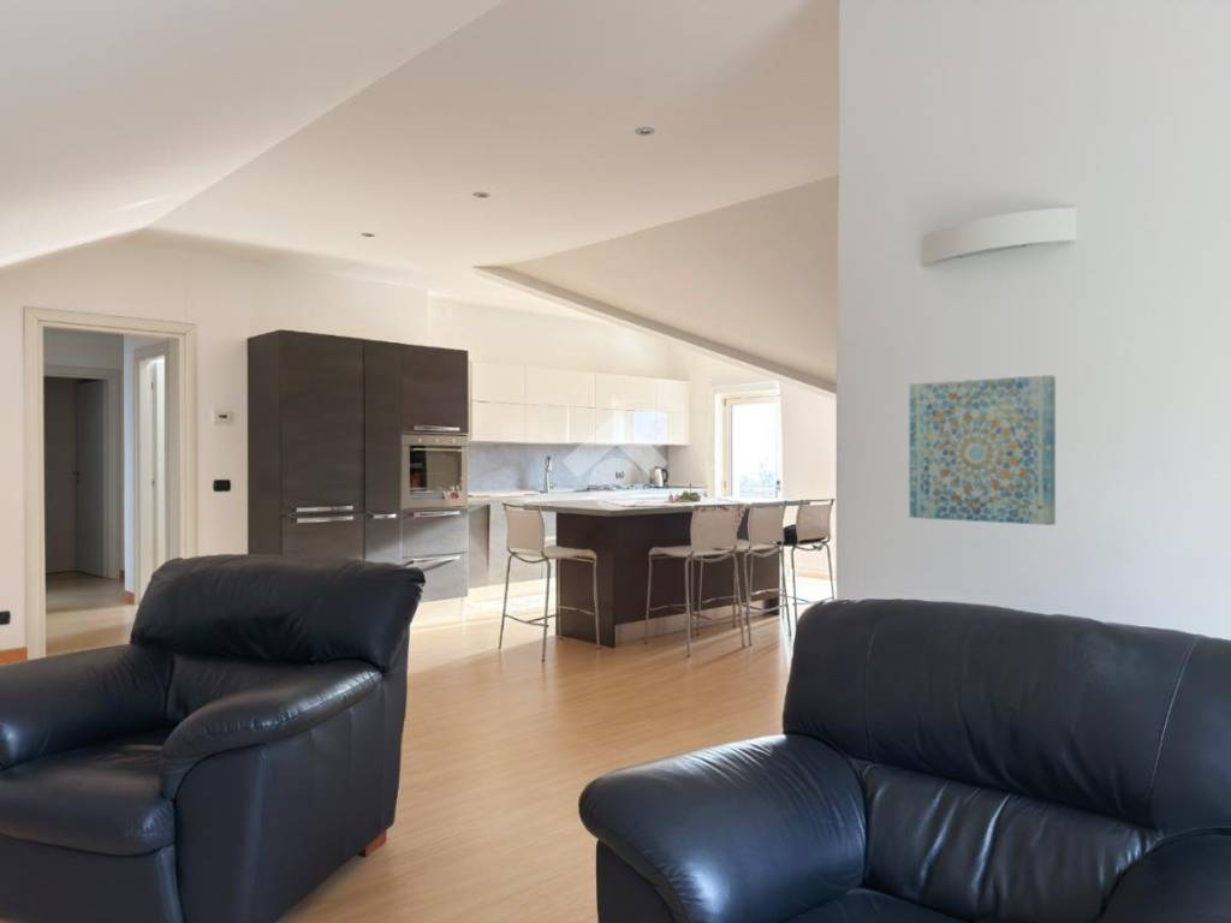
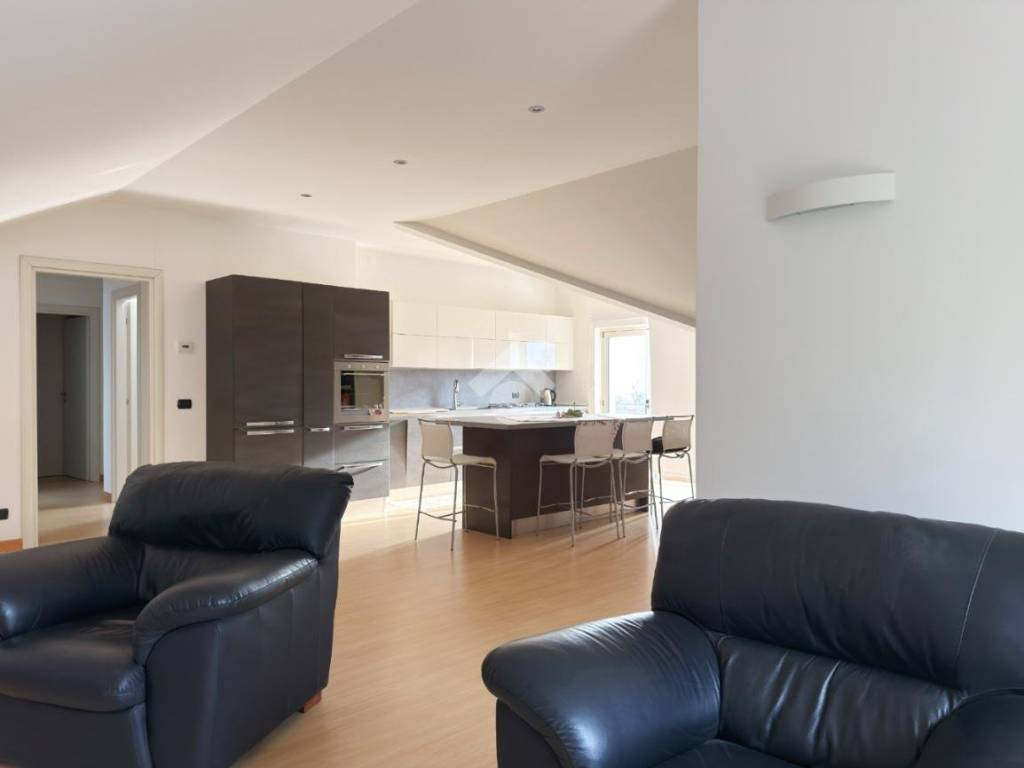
- wall art (979, 449)
